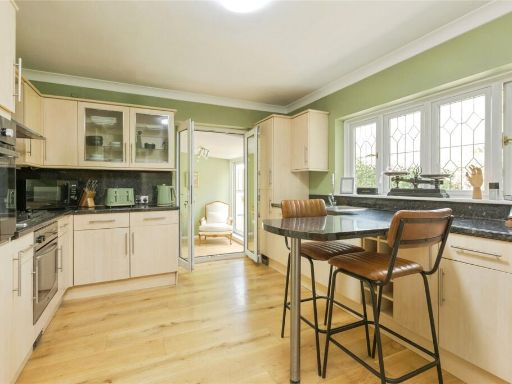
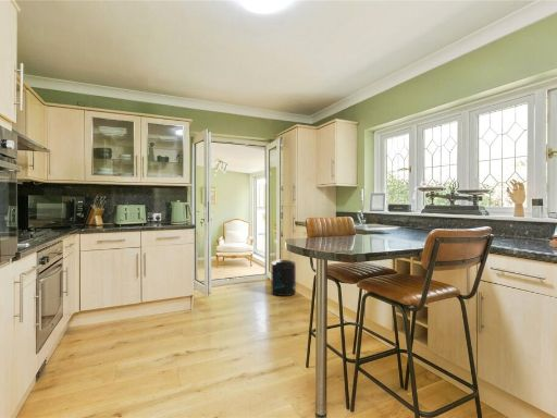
+ supplement container (283, 276)
